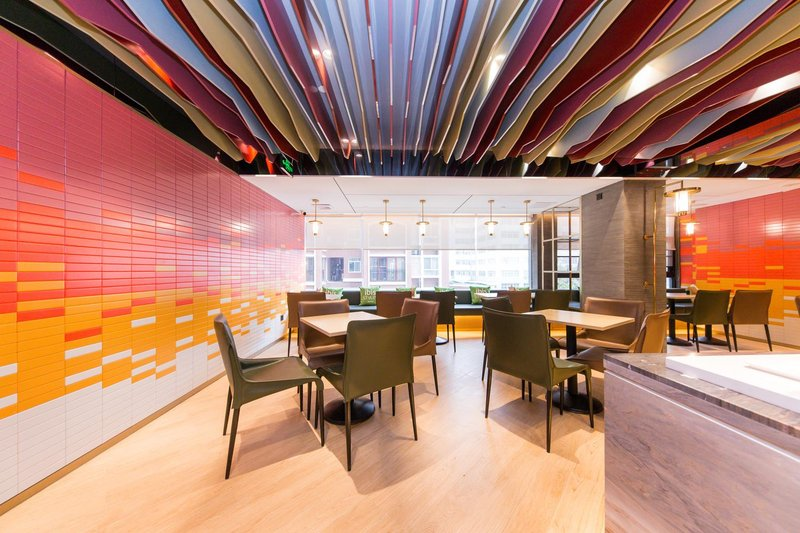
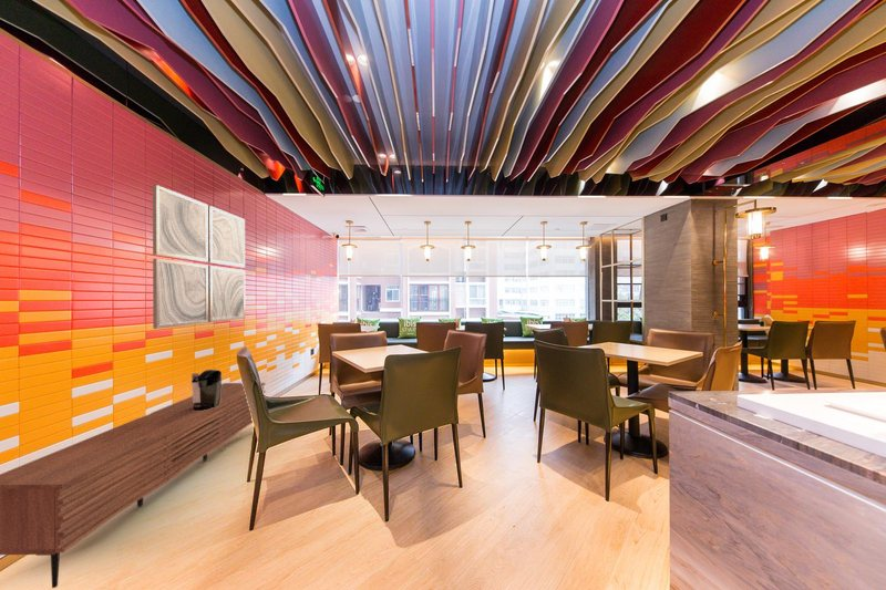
+ sideboard (173, 447)
+ coffee maker (200, 387)
+ wall art (207, 261)
